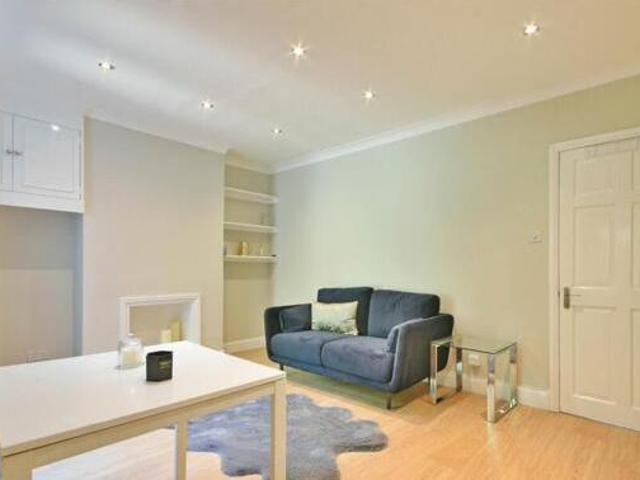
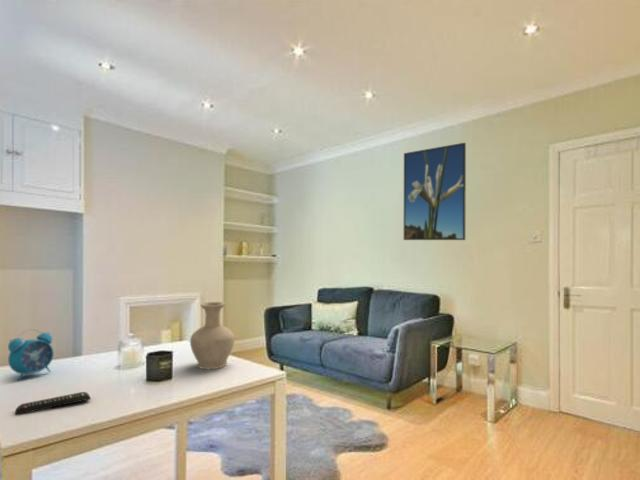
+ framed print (432, 194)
+ alarm clock (32, 352)
+ vase (212, 334)
+ remote control (54, 402)
